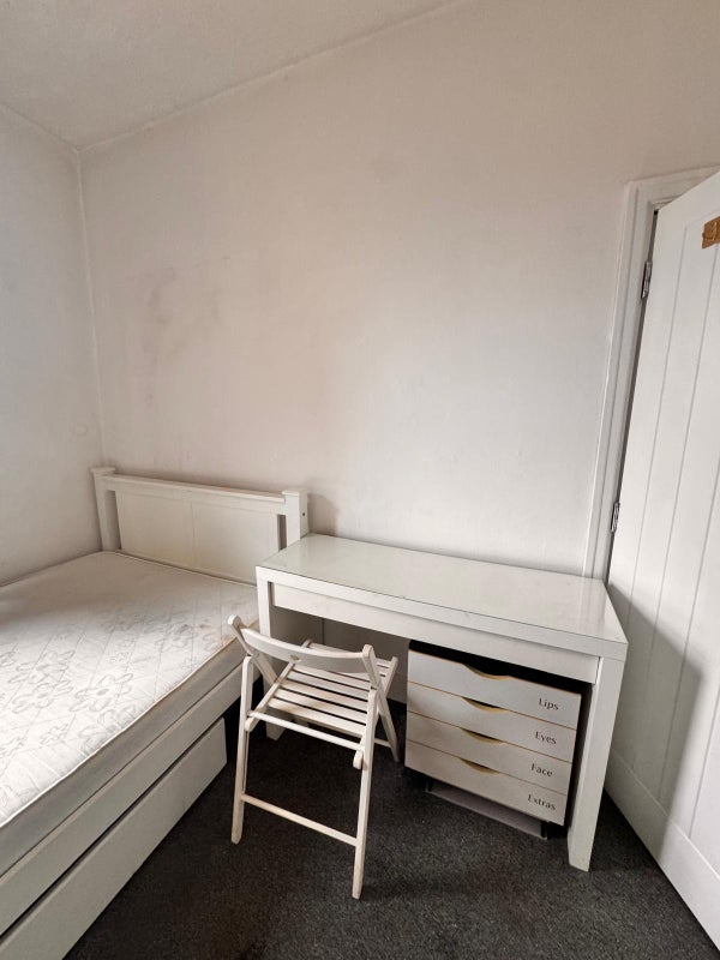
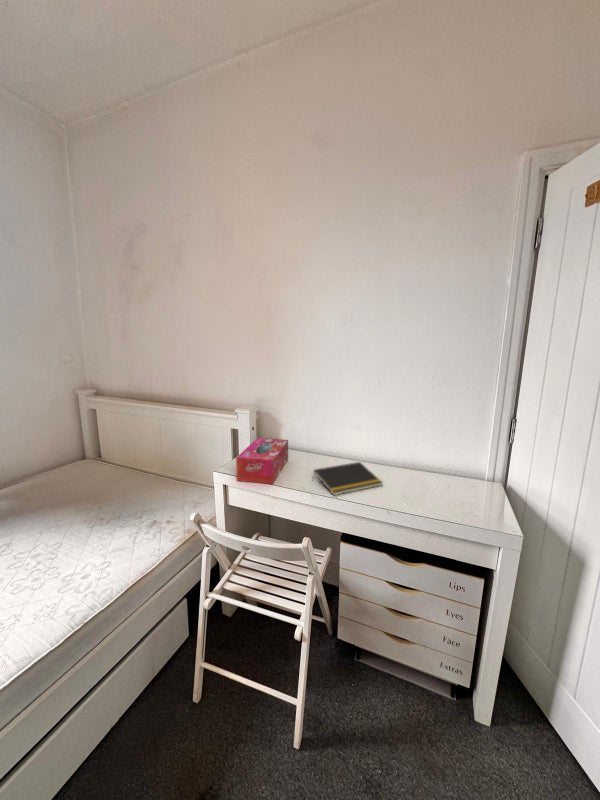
+ tissue box (264, 458)
+ notepad (347, 477)
